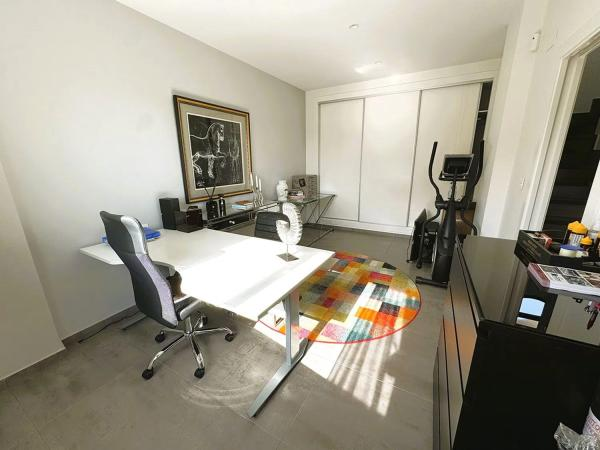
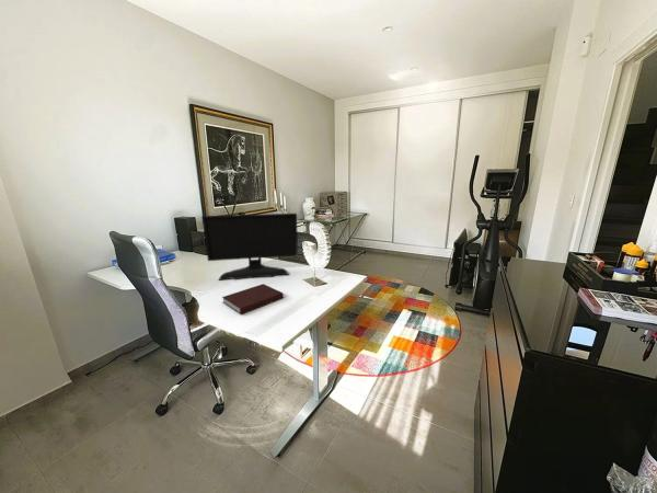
+ notebook (253, 297)
+ computer monitor (253, 243)
